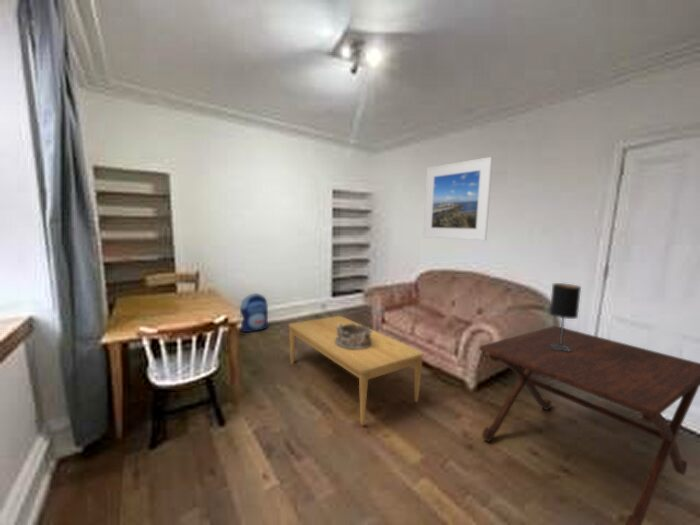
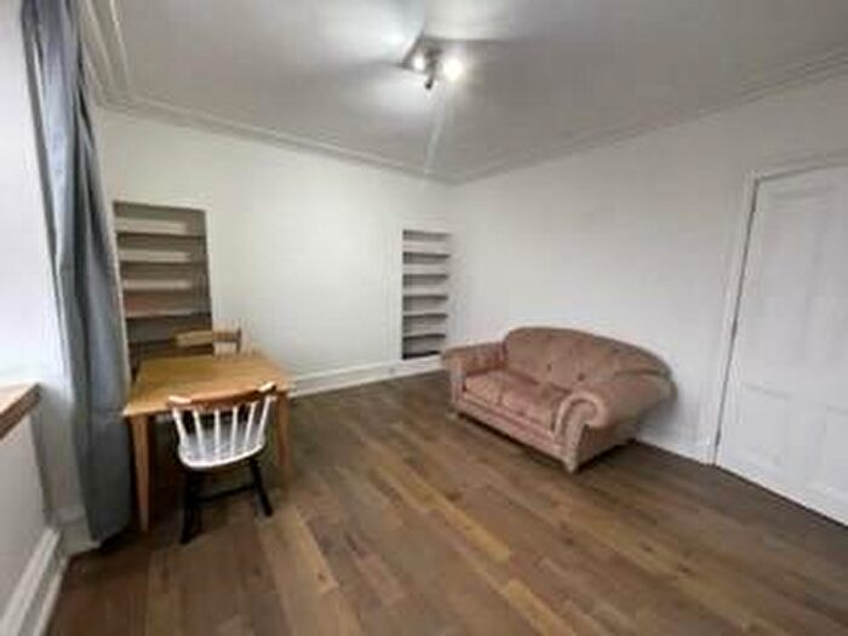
- table lamp (563, 316)
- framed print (454, 201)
- coffee table (348, 359)
- side table (584, 406)
- backpack (254, 311)
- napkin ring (353, 334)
